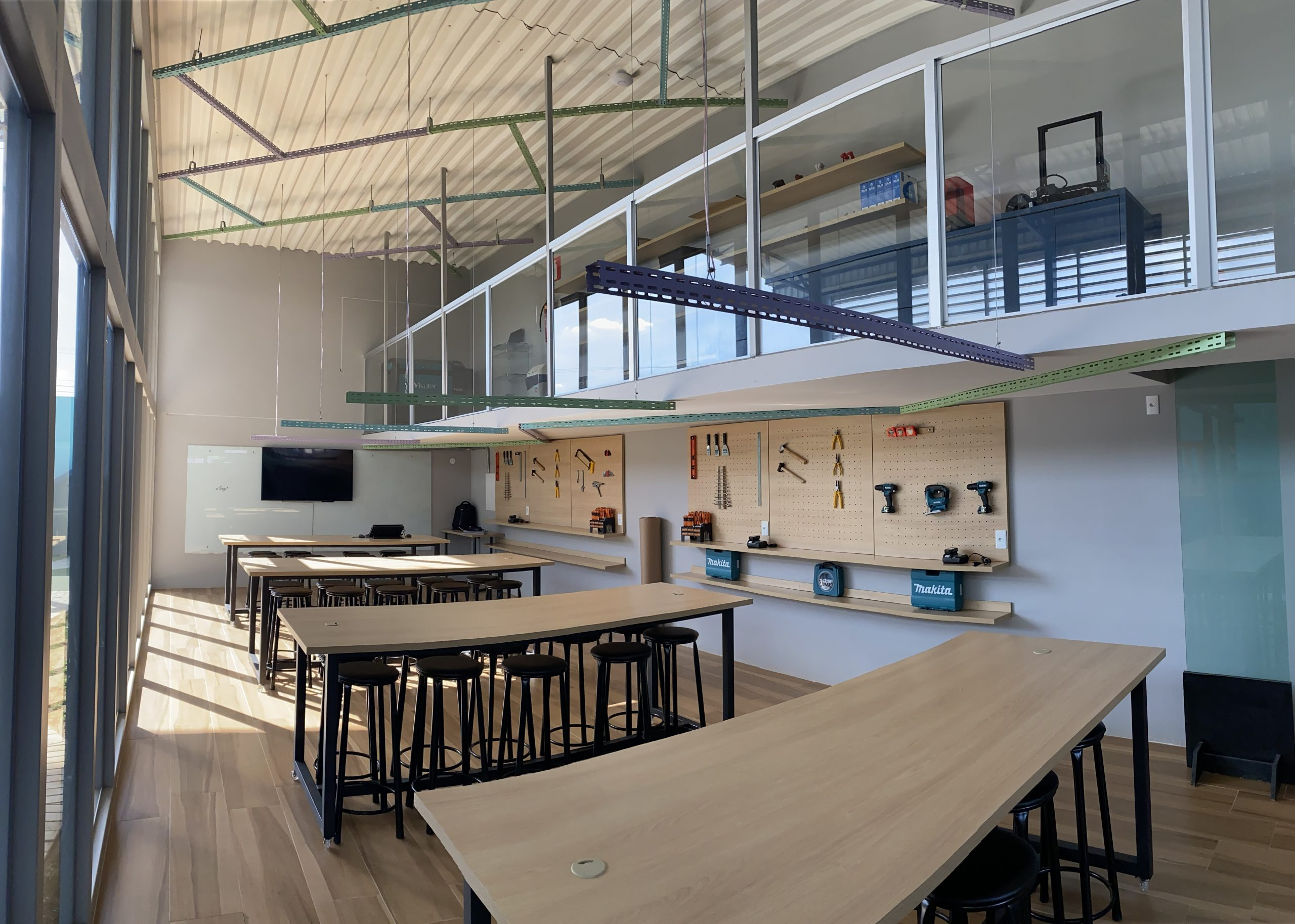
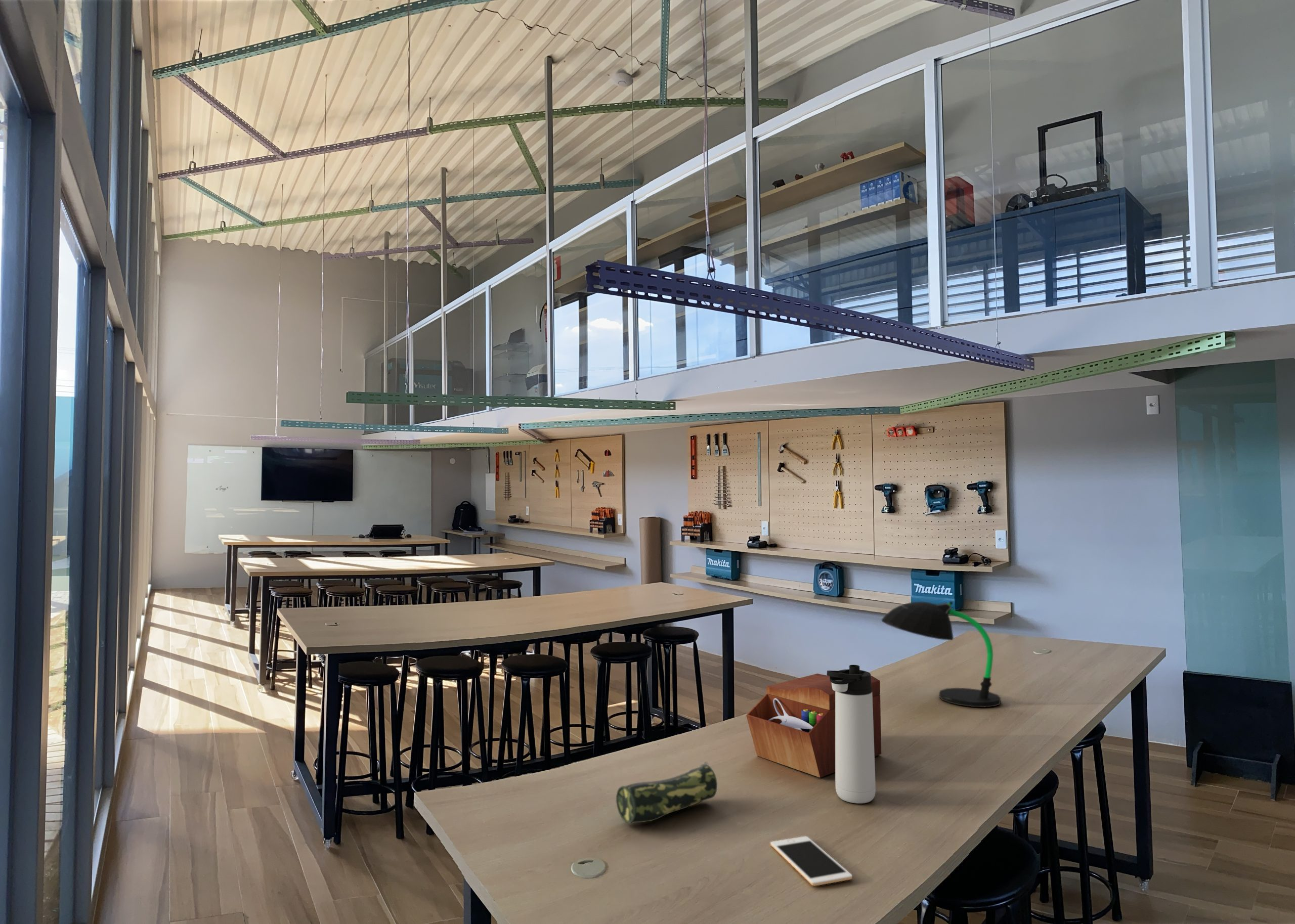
+ cell phone (809, 859)
+ pencil case (670, 793)
+ thermos bottle (849, 733)
+ sewing box (812, 717)
+ desk lamp (938, 639)
